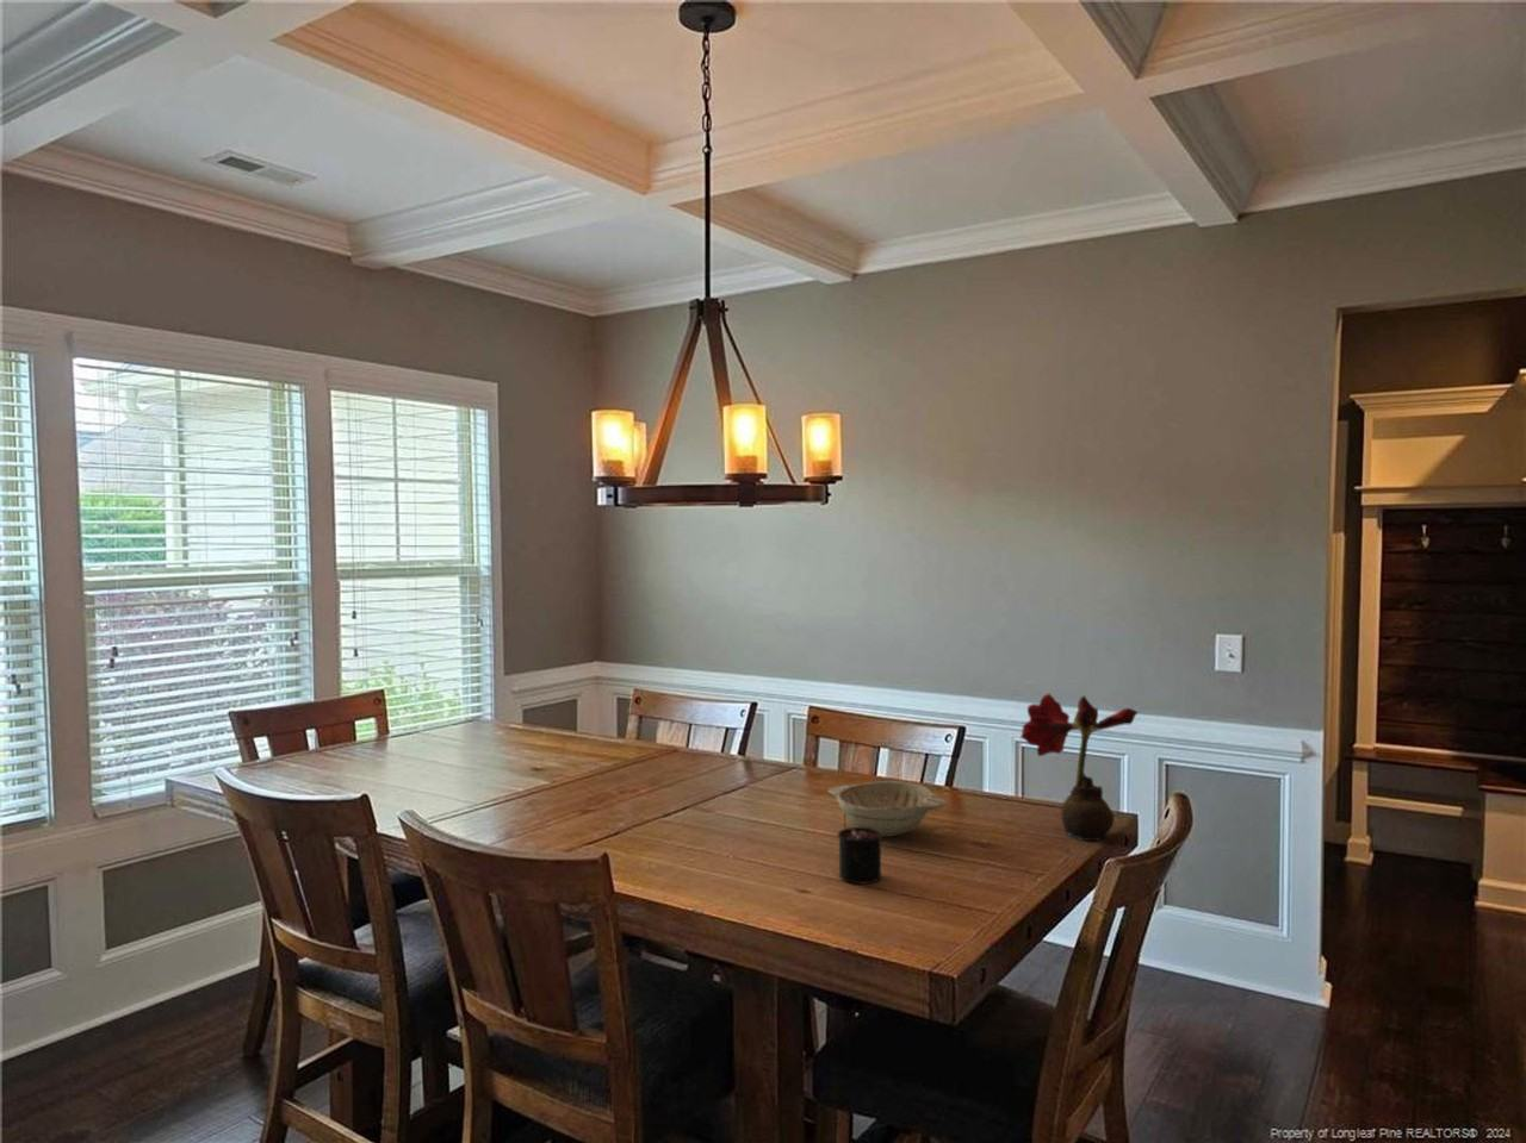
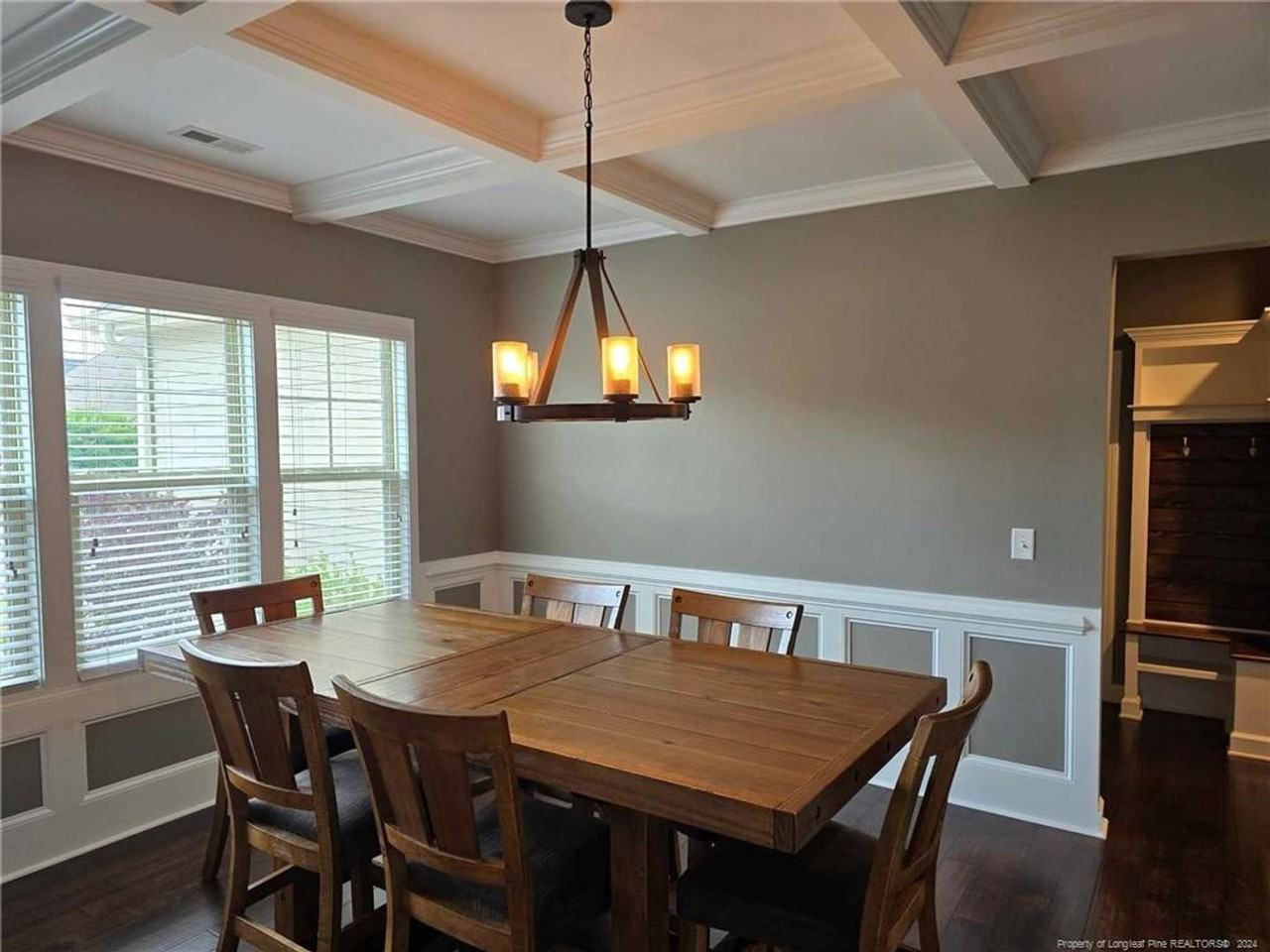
- candle (859, 844)
- decorative bowl (883, 810)
- flower (1078, 761)
